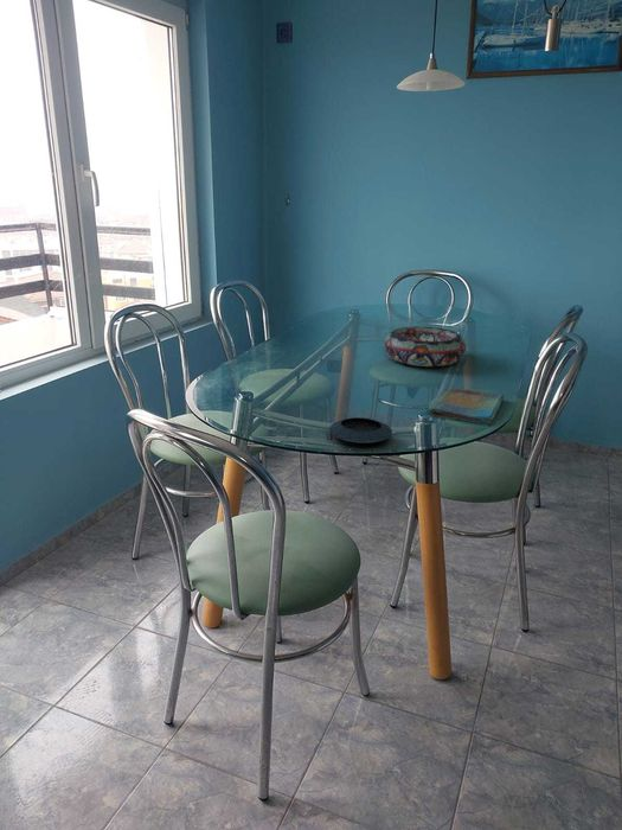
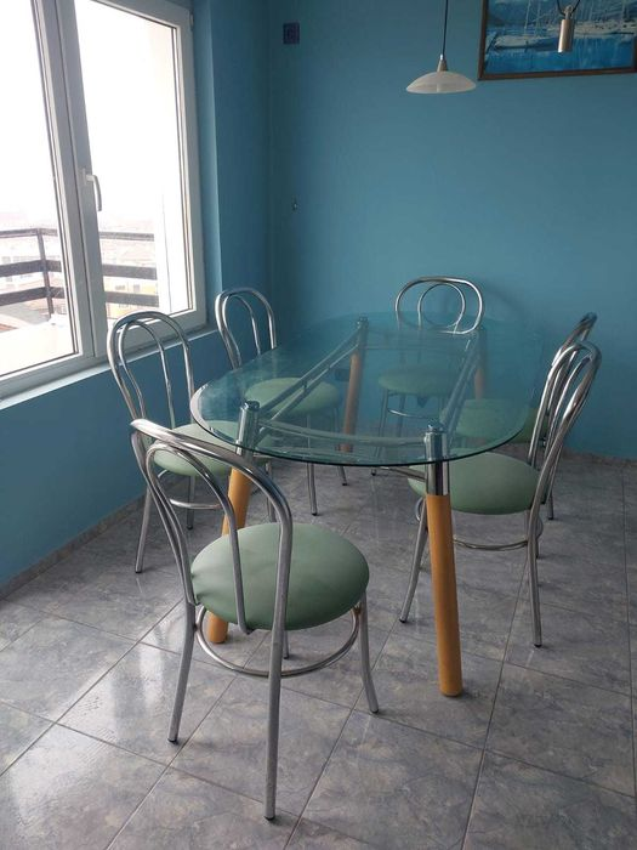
- dish towel (467, 403)
- decorative bowl (424, 346)
- saucer (360, 428)
